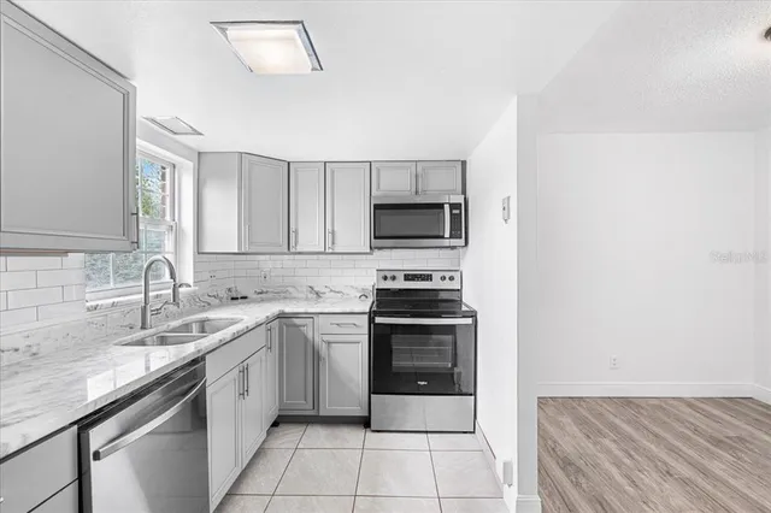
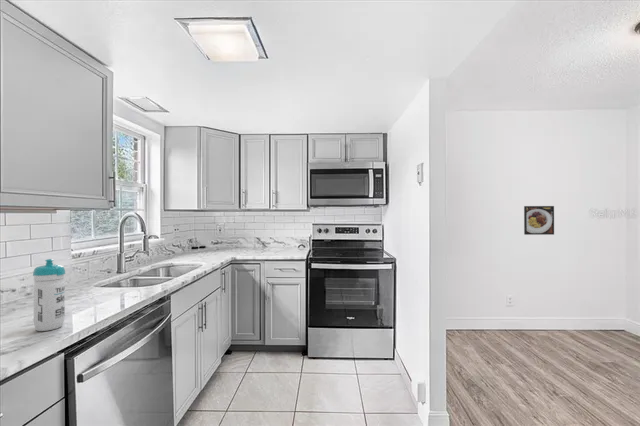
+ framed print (539, 220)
+ water bottle (49, 293)
